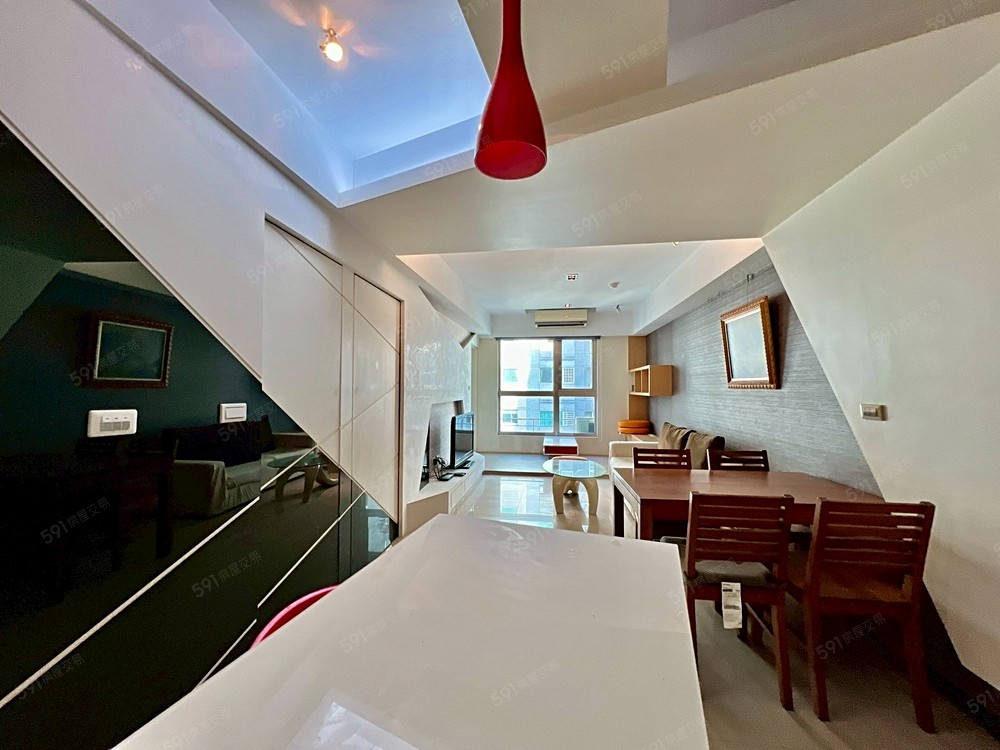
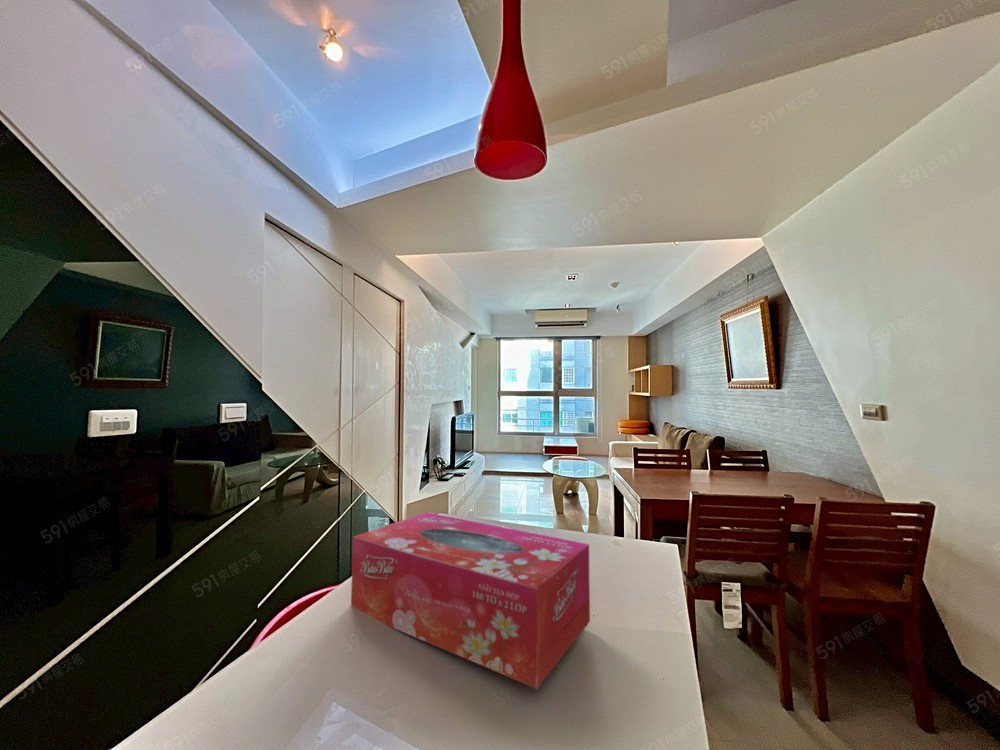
+ tissue box (467, 577)
